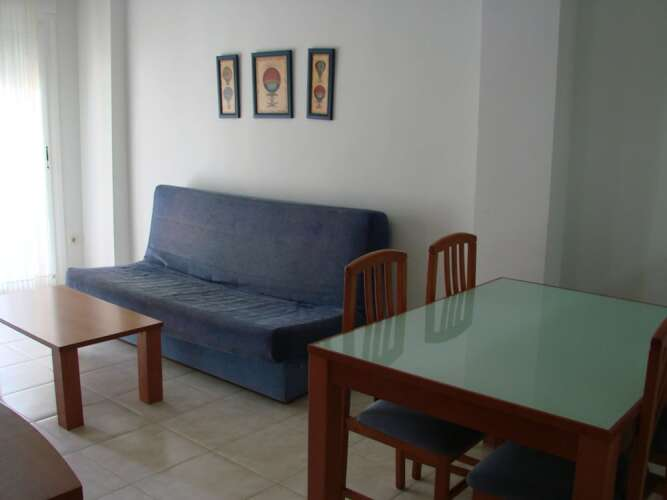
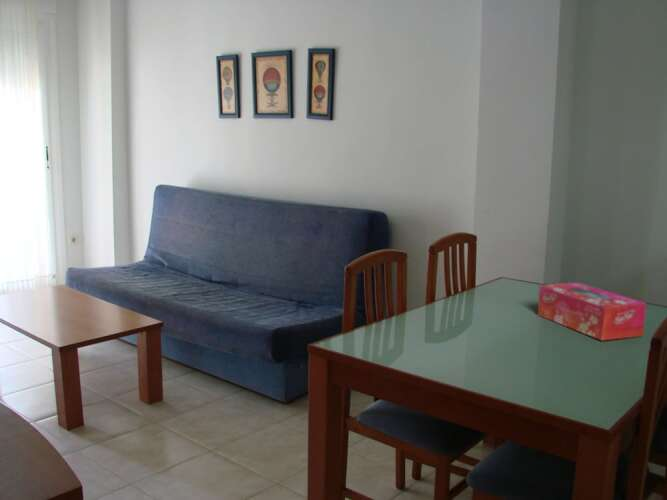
+ tissue box (588, 309)
